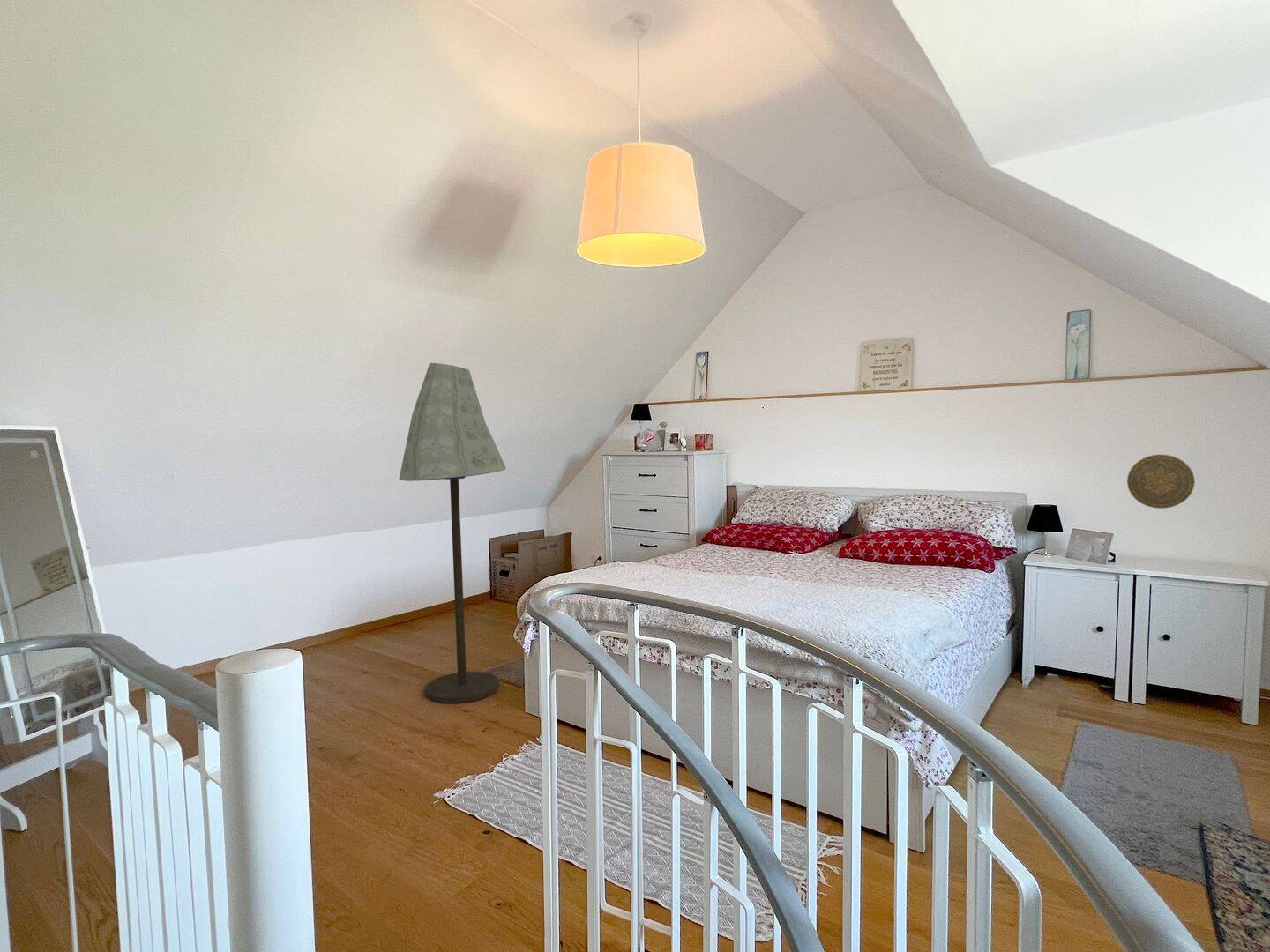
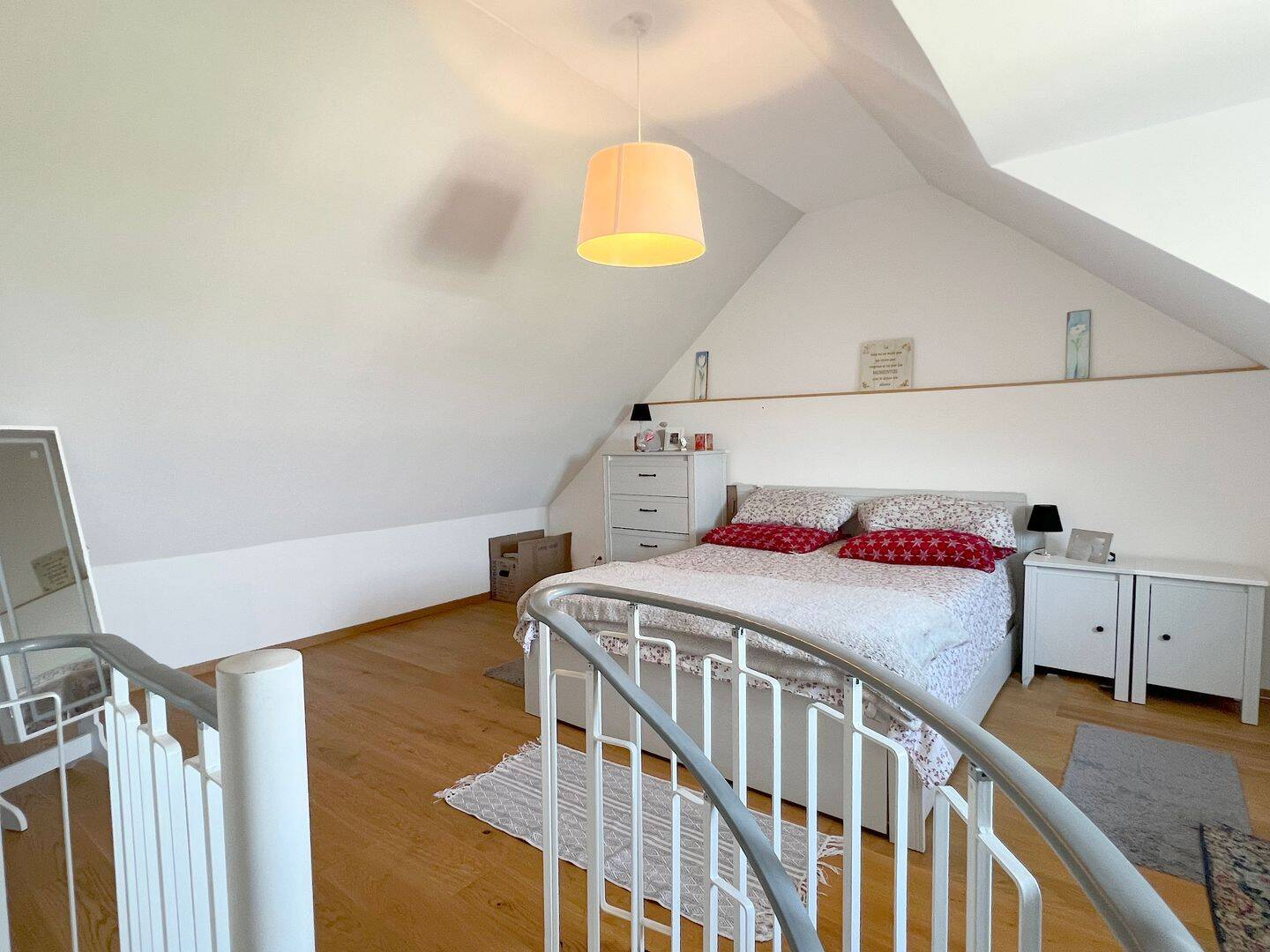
- floor lamp (456, 529)
- decorative plate (1160, 481)
